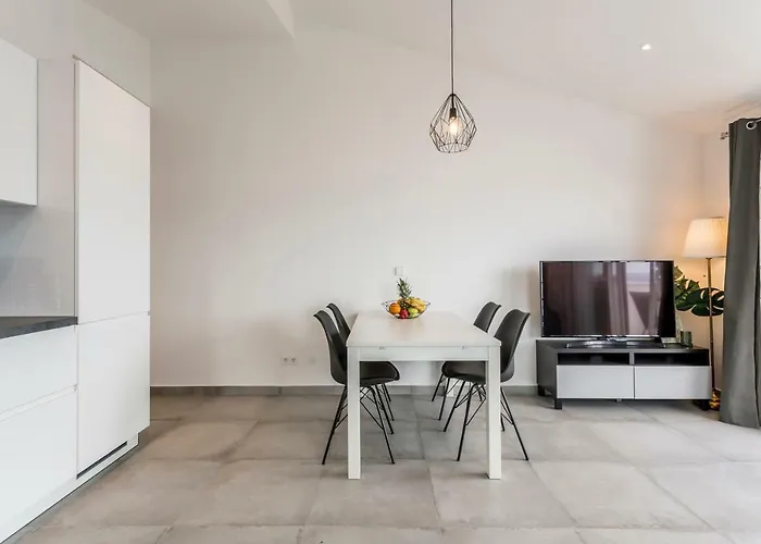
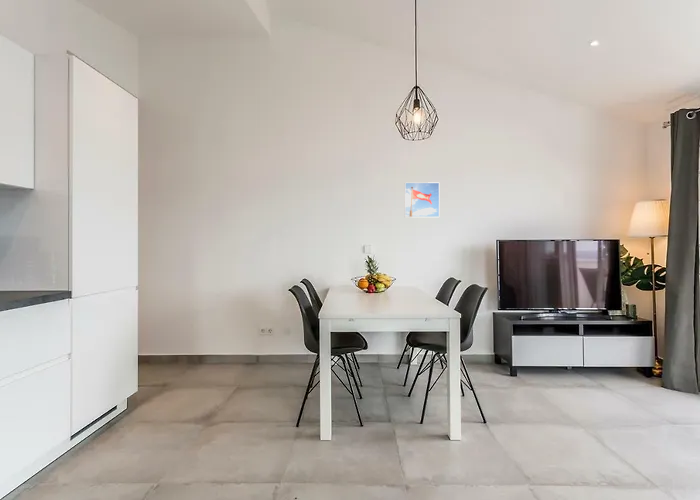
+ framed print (421, 199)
